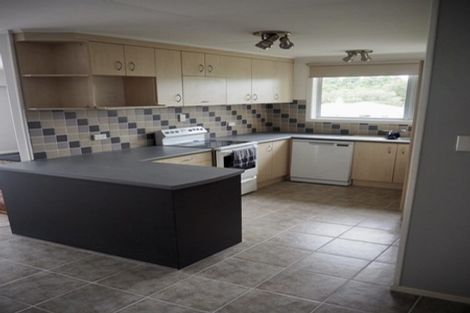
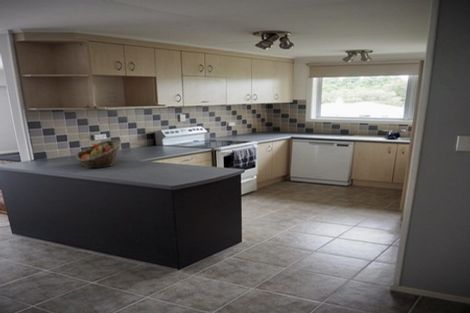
+ fruit basket (99, 153)
